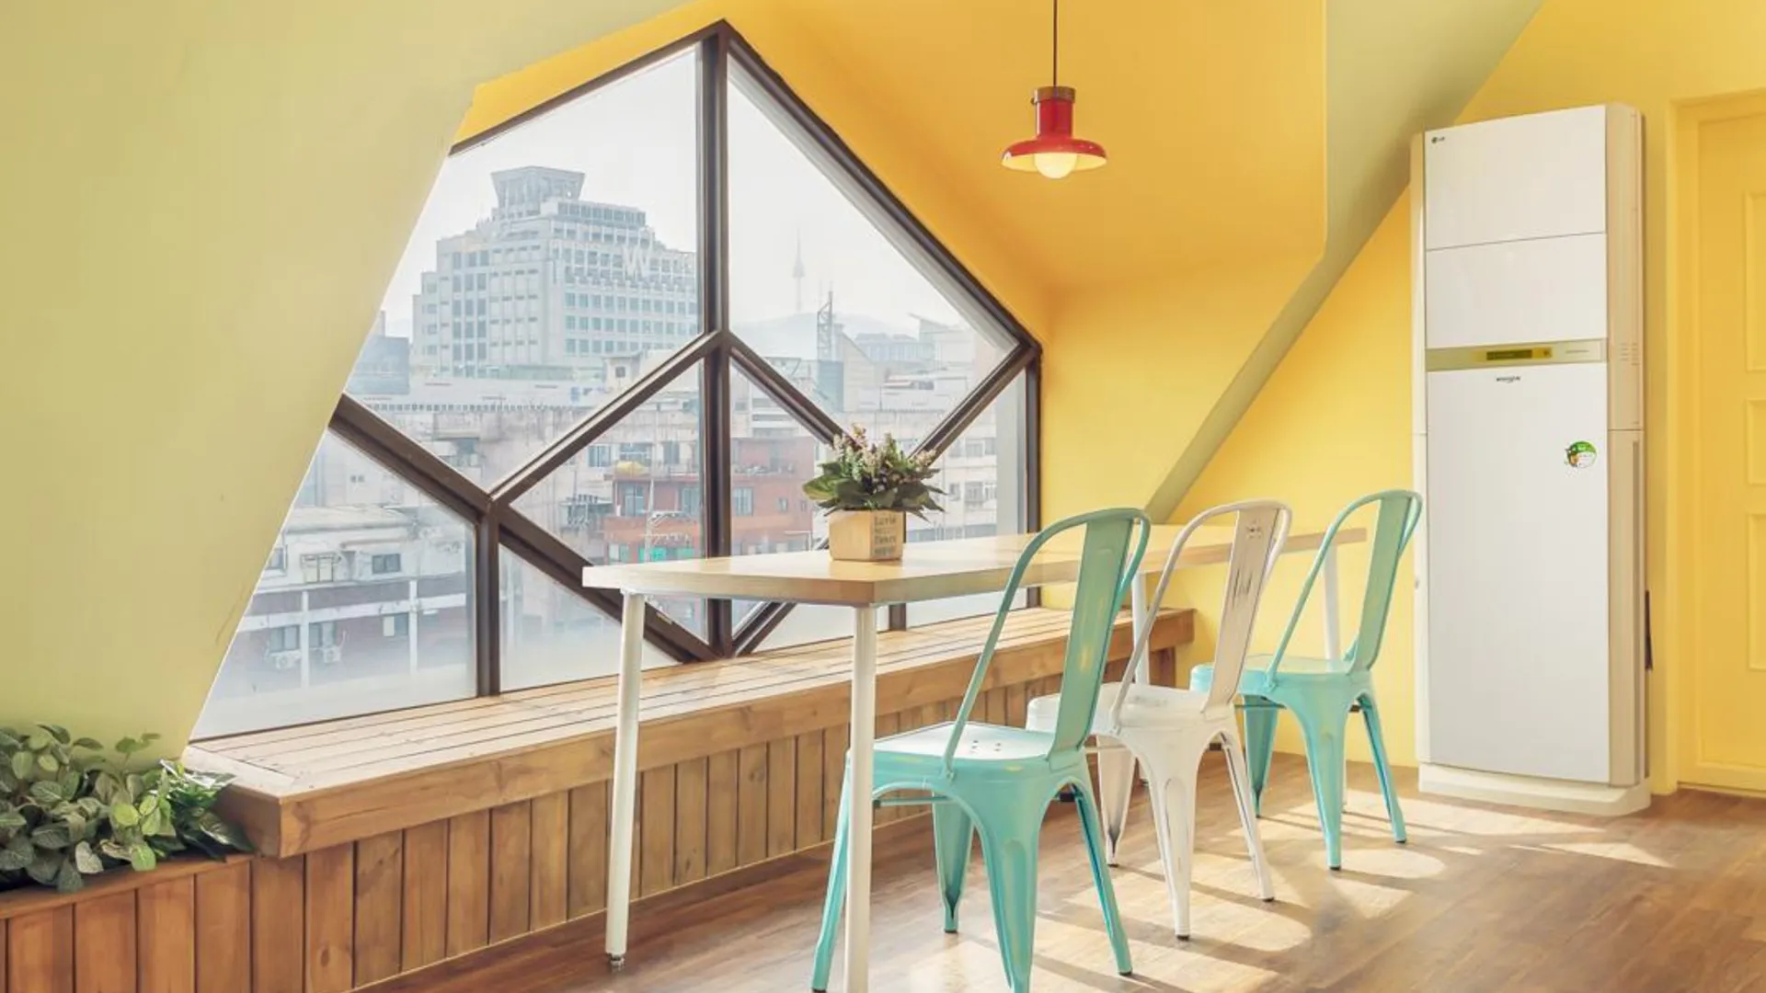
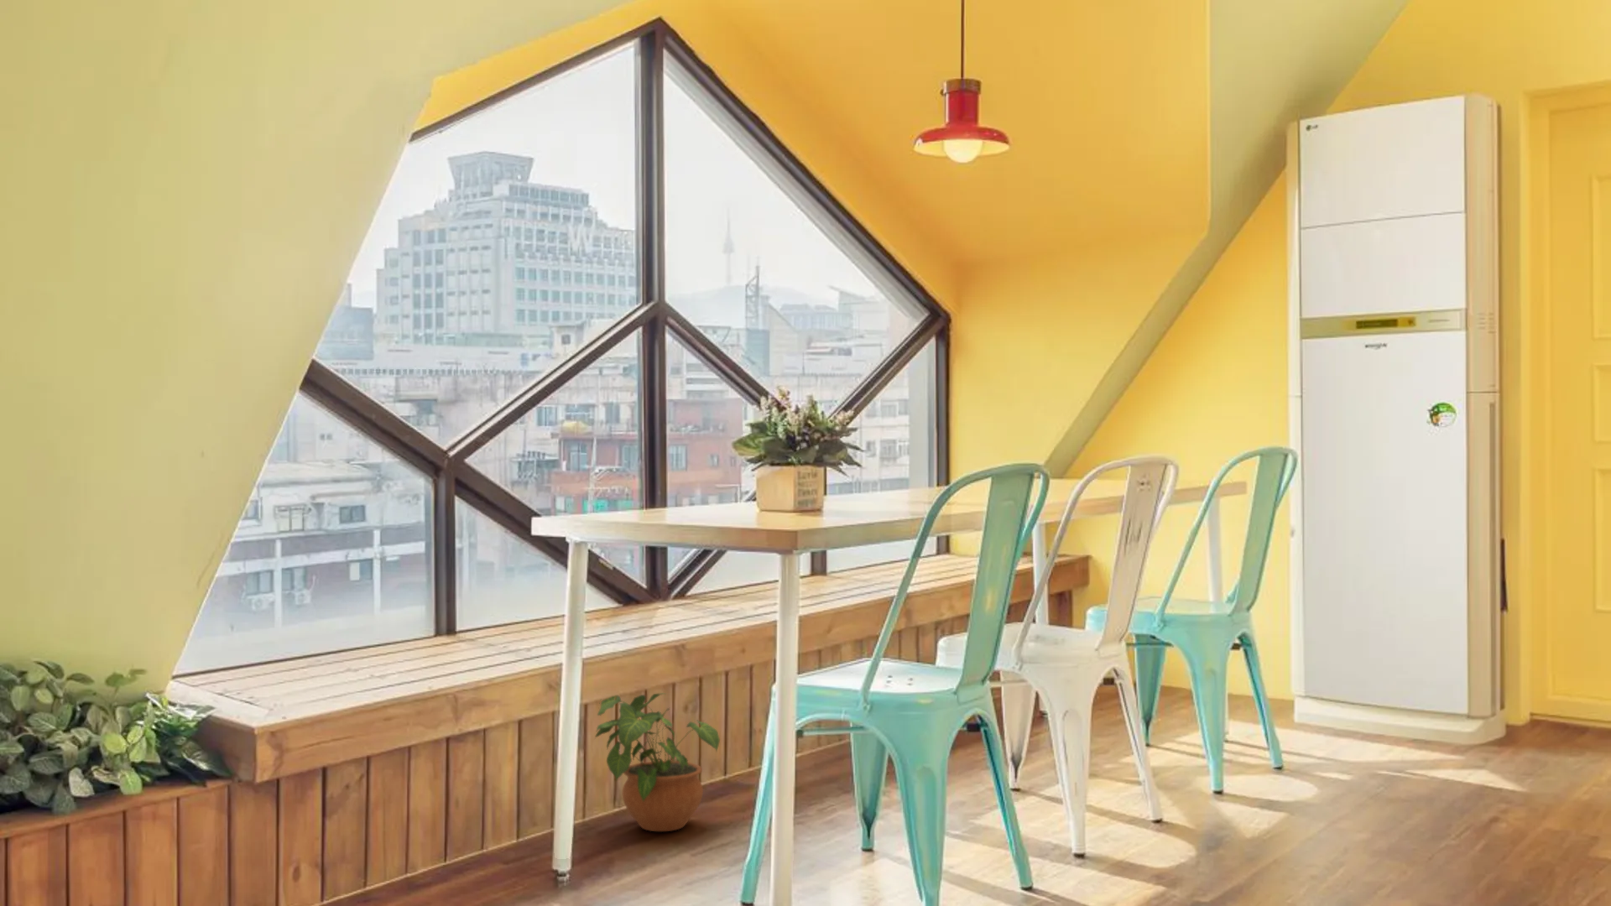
+ potted plant (646, 753)
